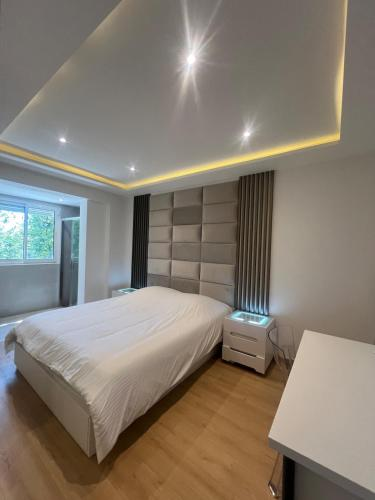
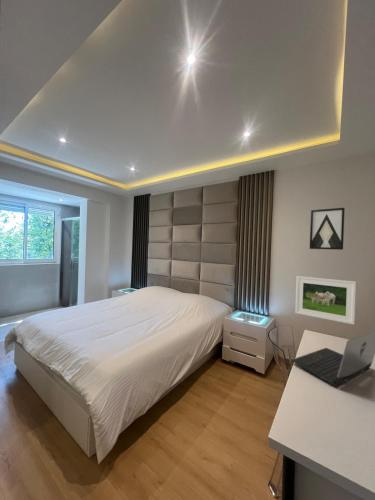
+ wall art (326, 229)
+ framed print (323, 298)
+ laptop (332, 350)
